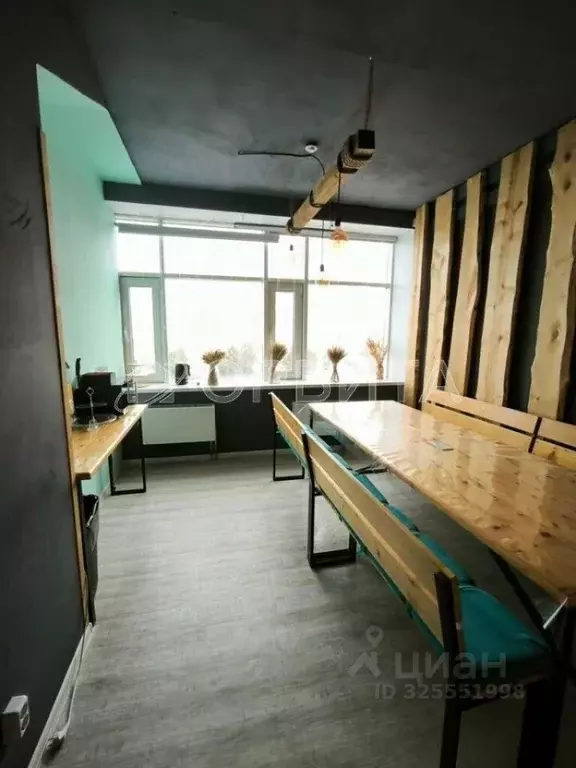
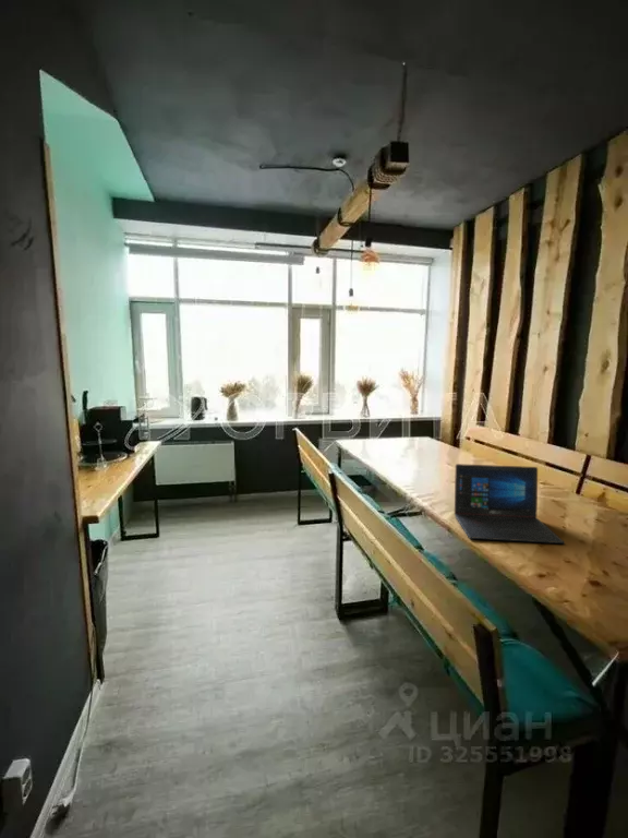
+ laptop (505, 501)
